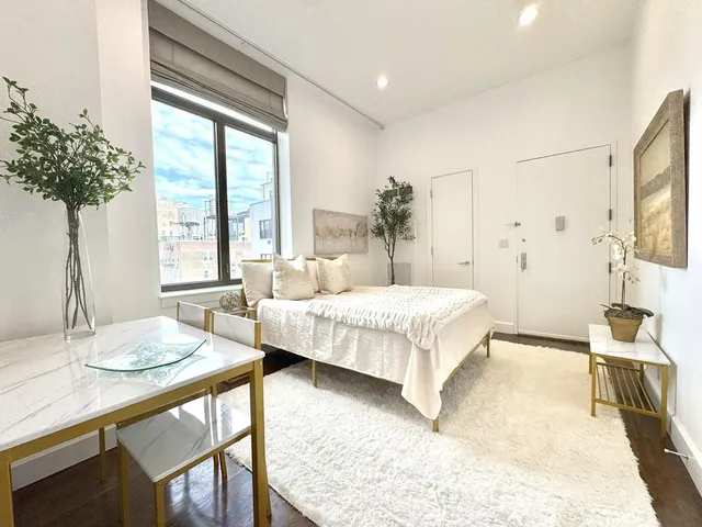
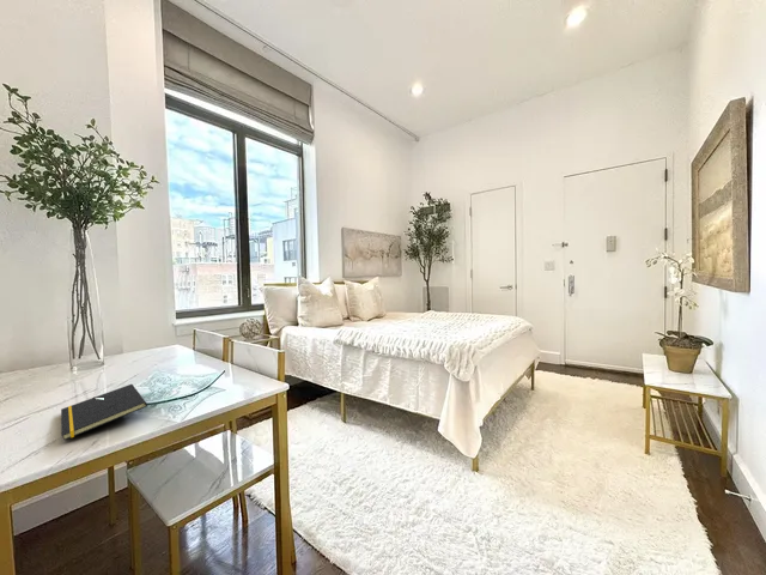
+ notepad (103, 407)
